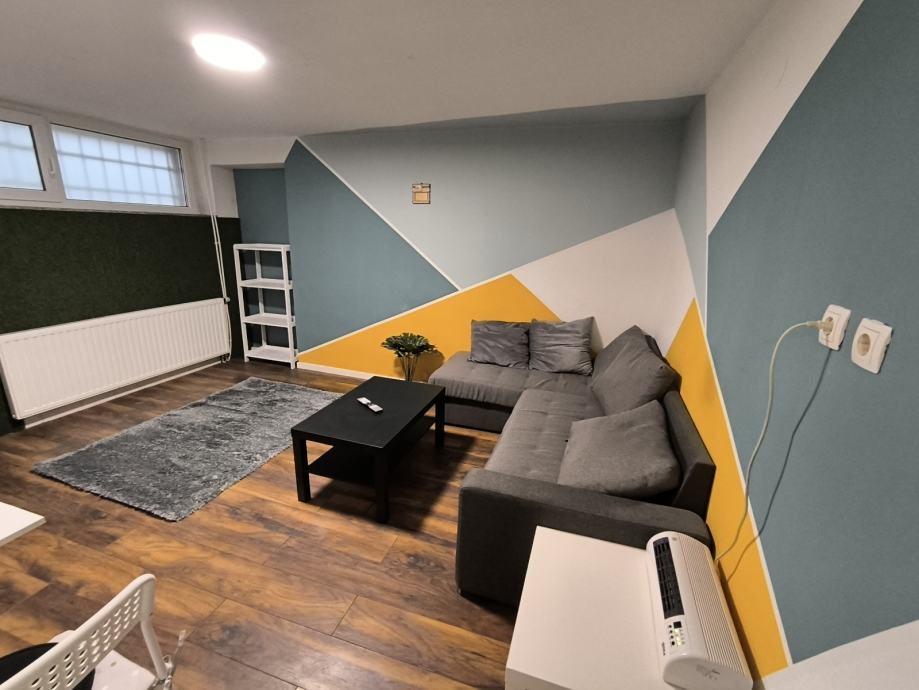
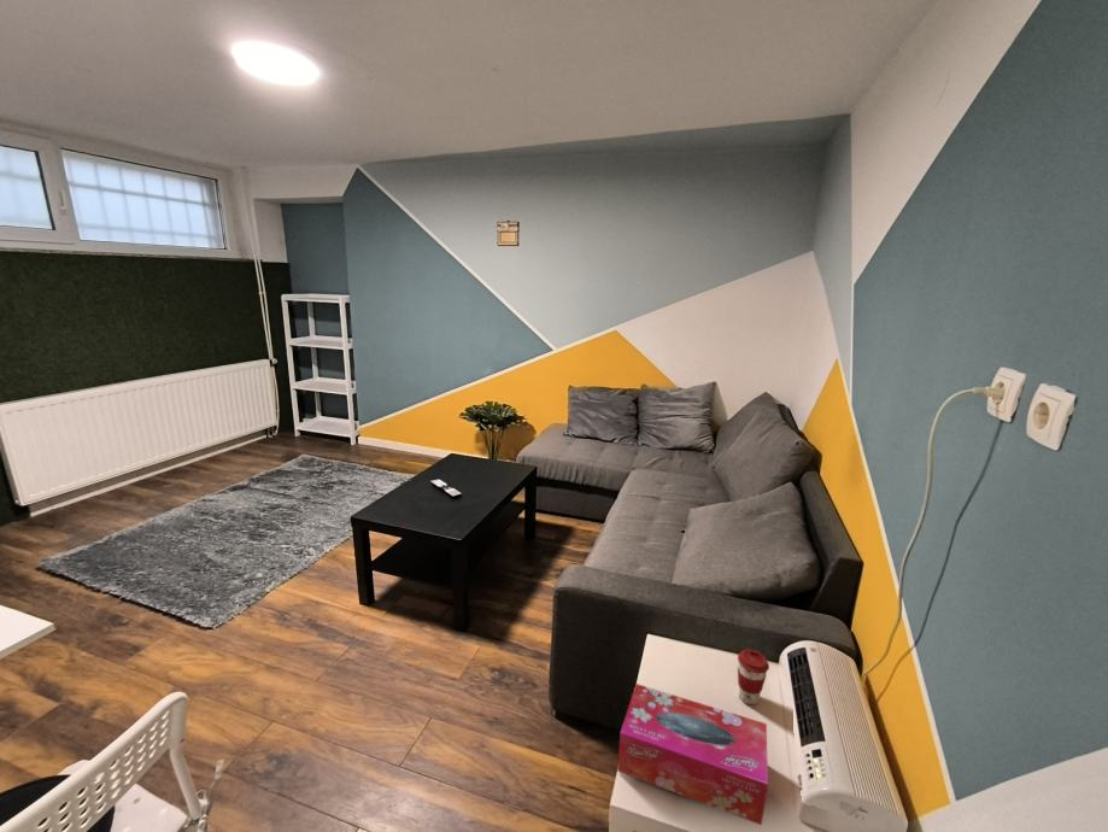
+ coffee cup (750, 678)
+ tissue box (692, 746)
